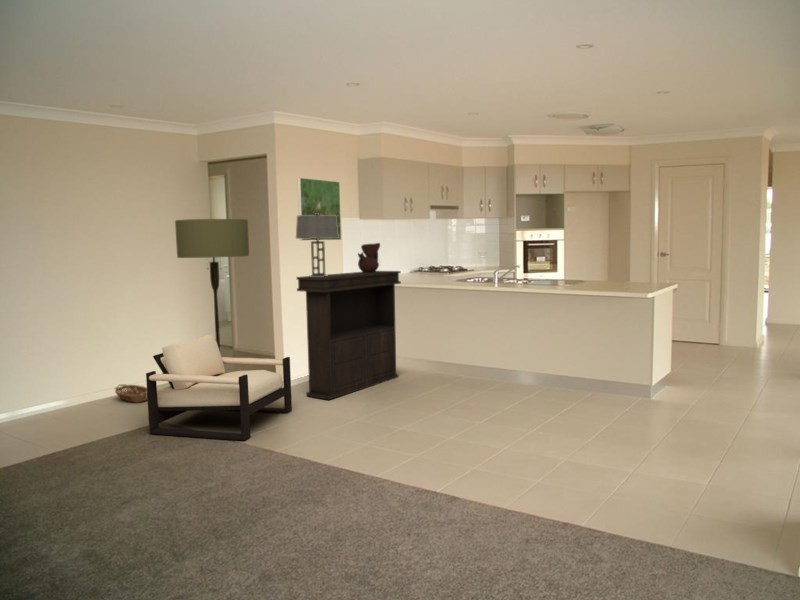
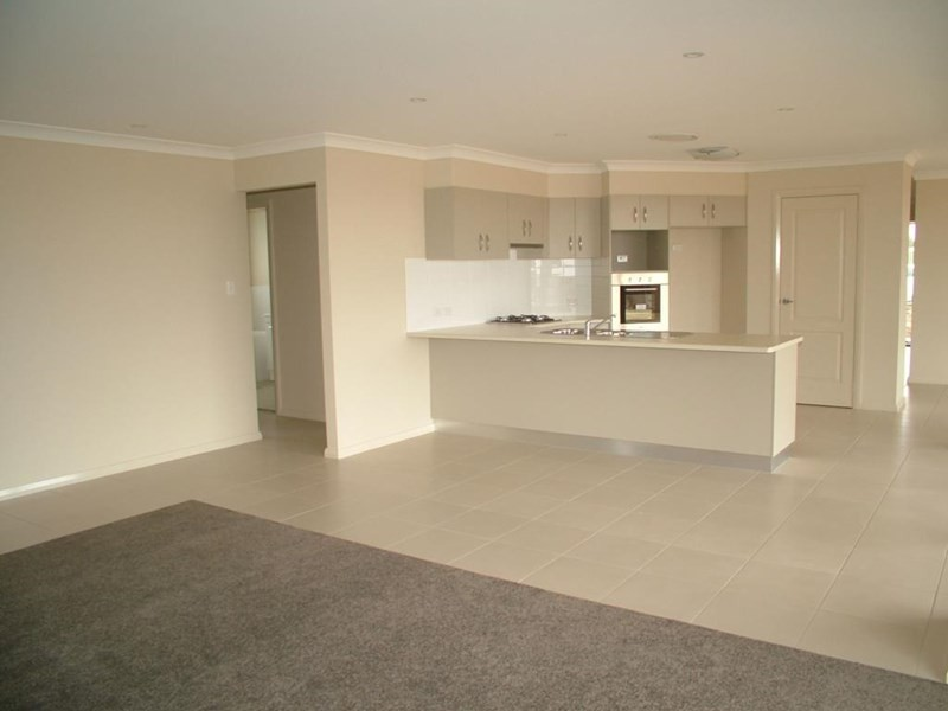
- floor lamp (215, 301)
- vase (369, 257)
- console table (353, 330)
- table lamp (317, 244)
- armchair (218, 380)
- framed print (320, 210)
- basket (132, 391)
